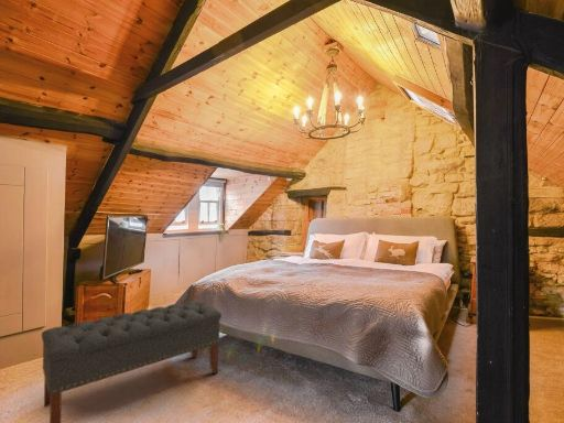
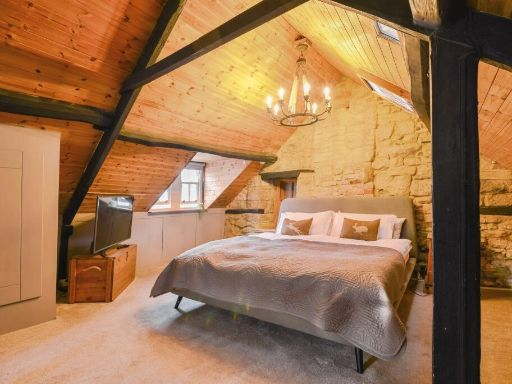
- bench (139, 351)
